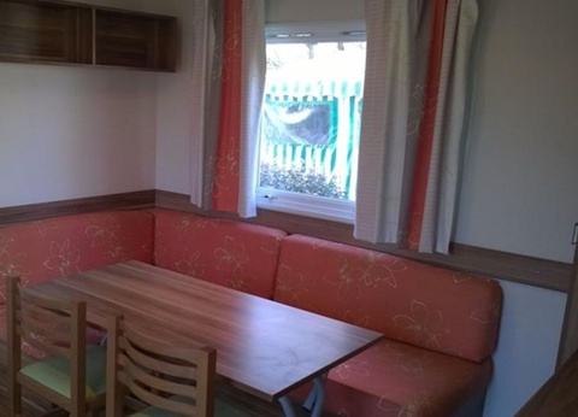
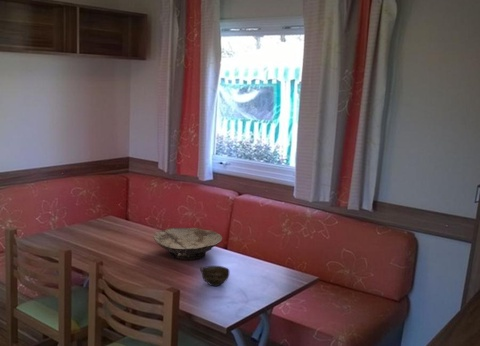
+ bowl (187, 245)
+ cup (212, 276)
